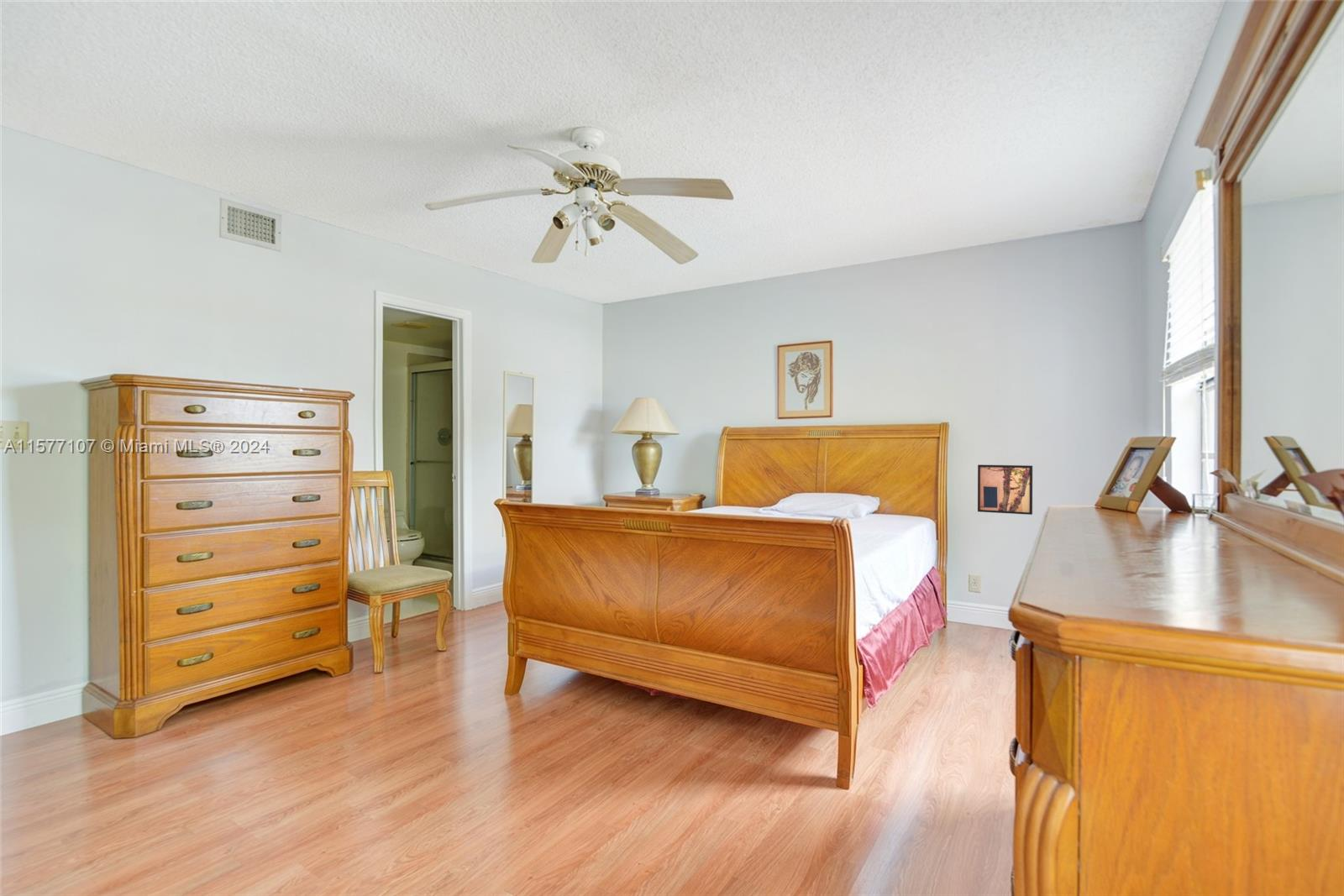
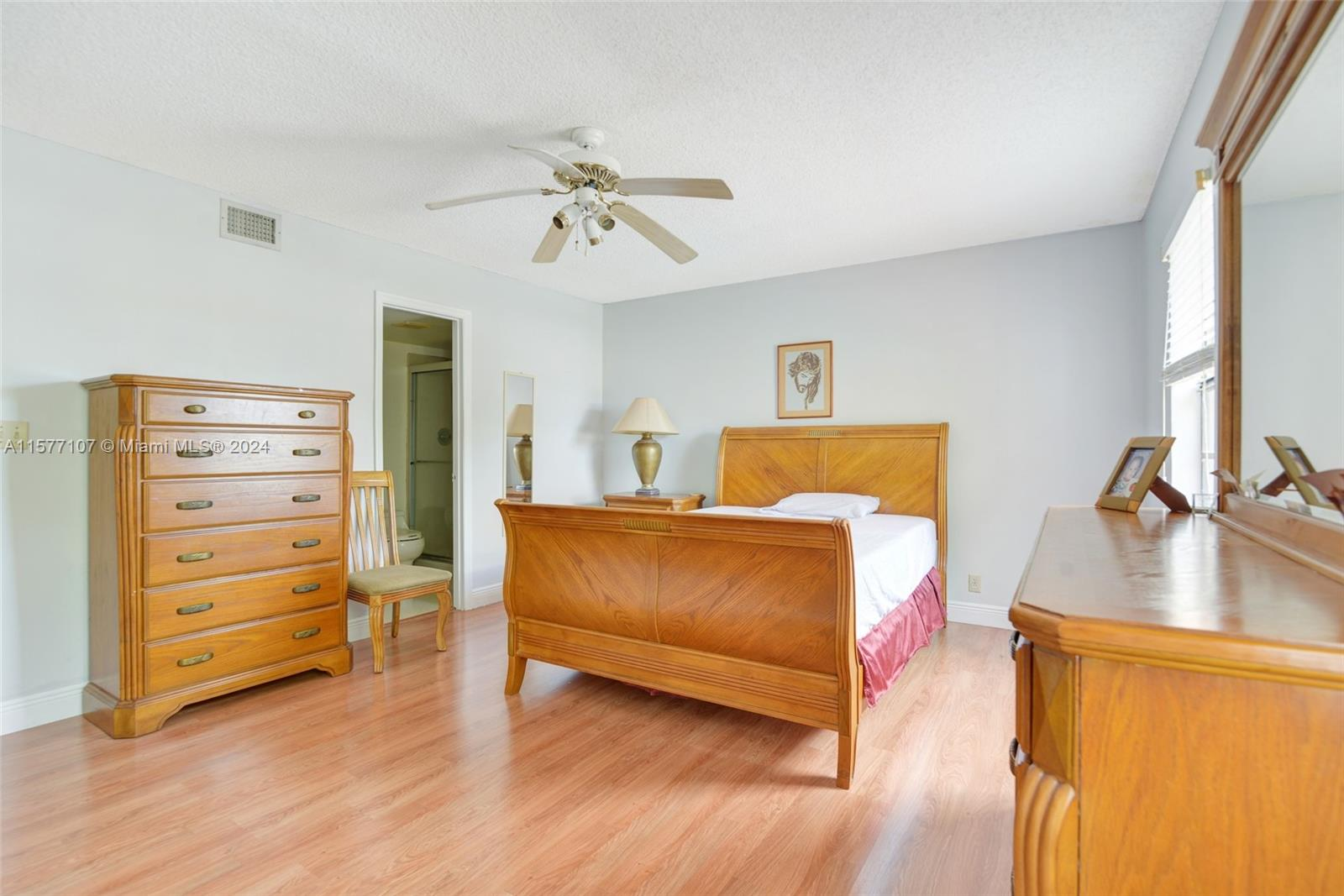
- wall art (1005, 489)
